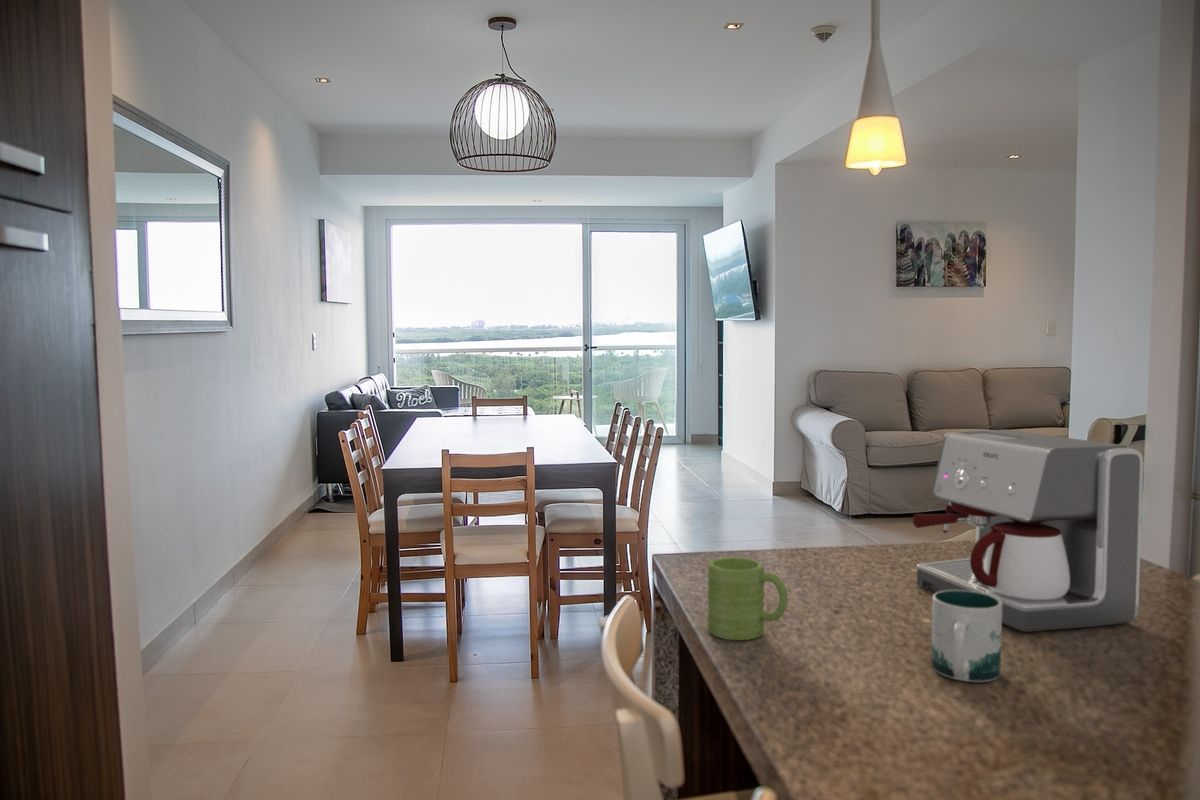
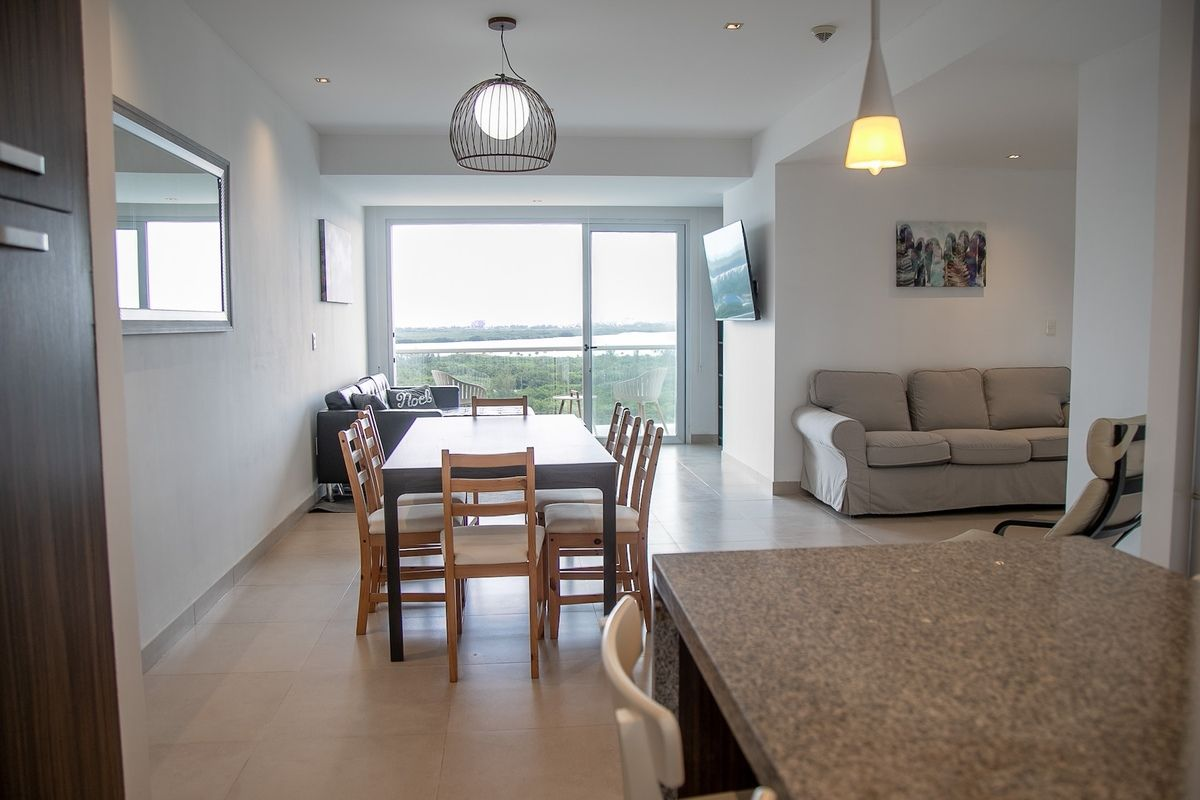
- mug (964, 639)
- mug (747, 599)
- coffee maker (1021, 520)
